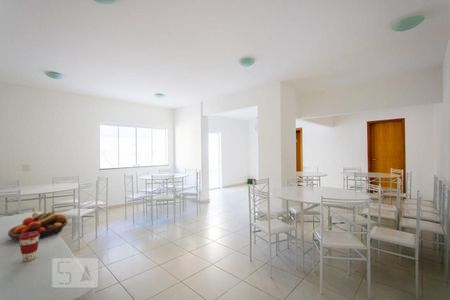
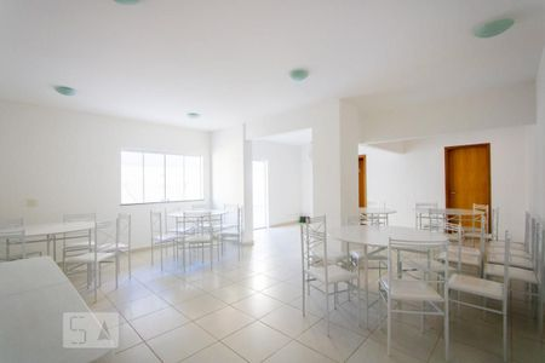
- coffee cup (29, 246)
- fruit bowl (39, 223)
